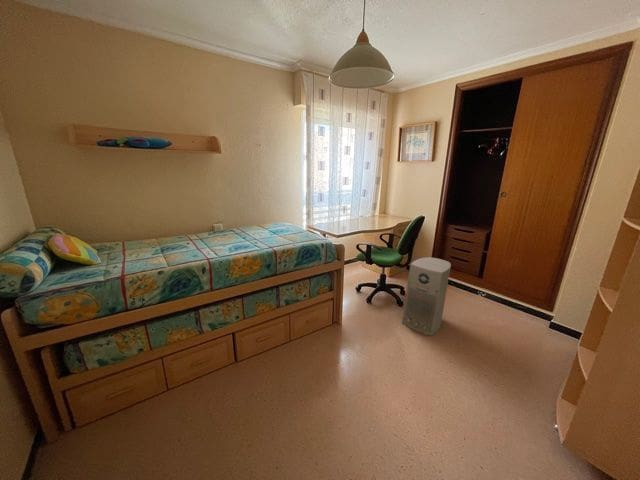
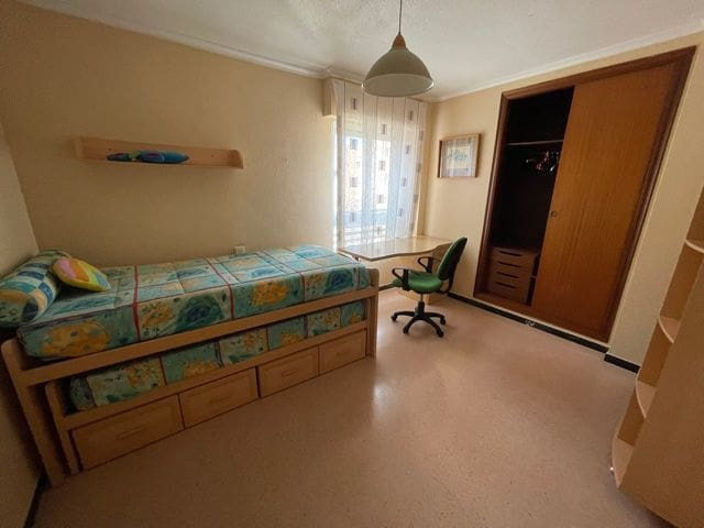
- air purifier (427, 294)
